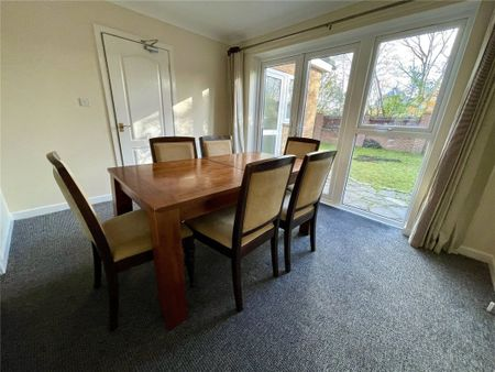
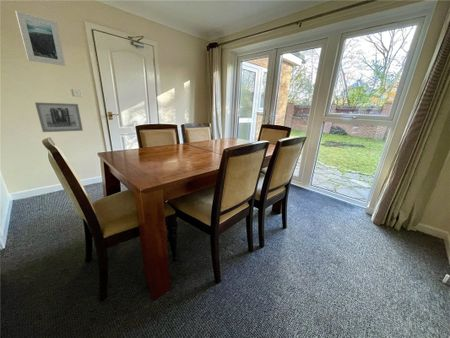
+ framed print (42, 40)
+ wall art (60, 117)
